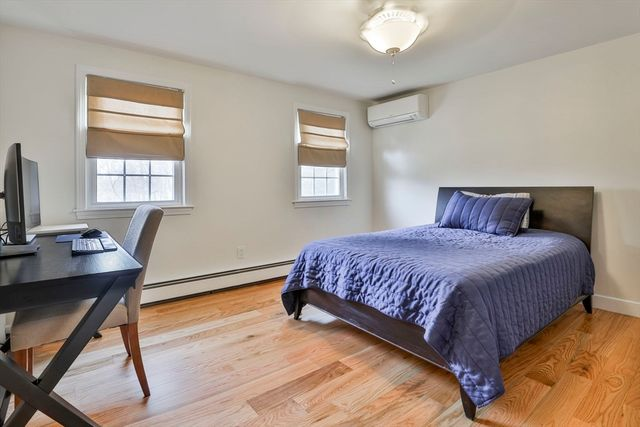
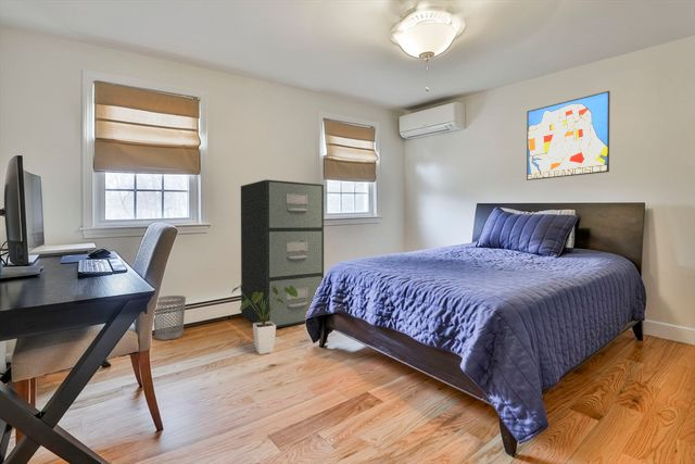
+ wastebasket (168, 316)
+ house plant (266, 318)
+ filing cabinet (282, 251)
+ wall art (565, 139)
